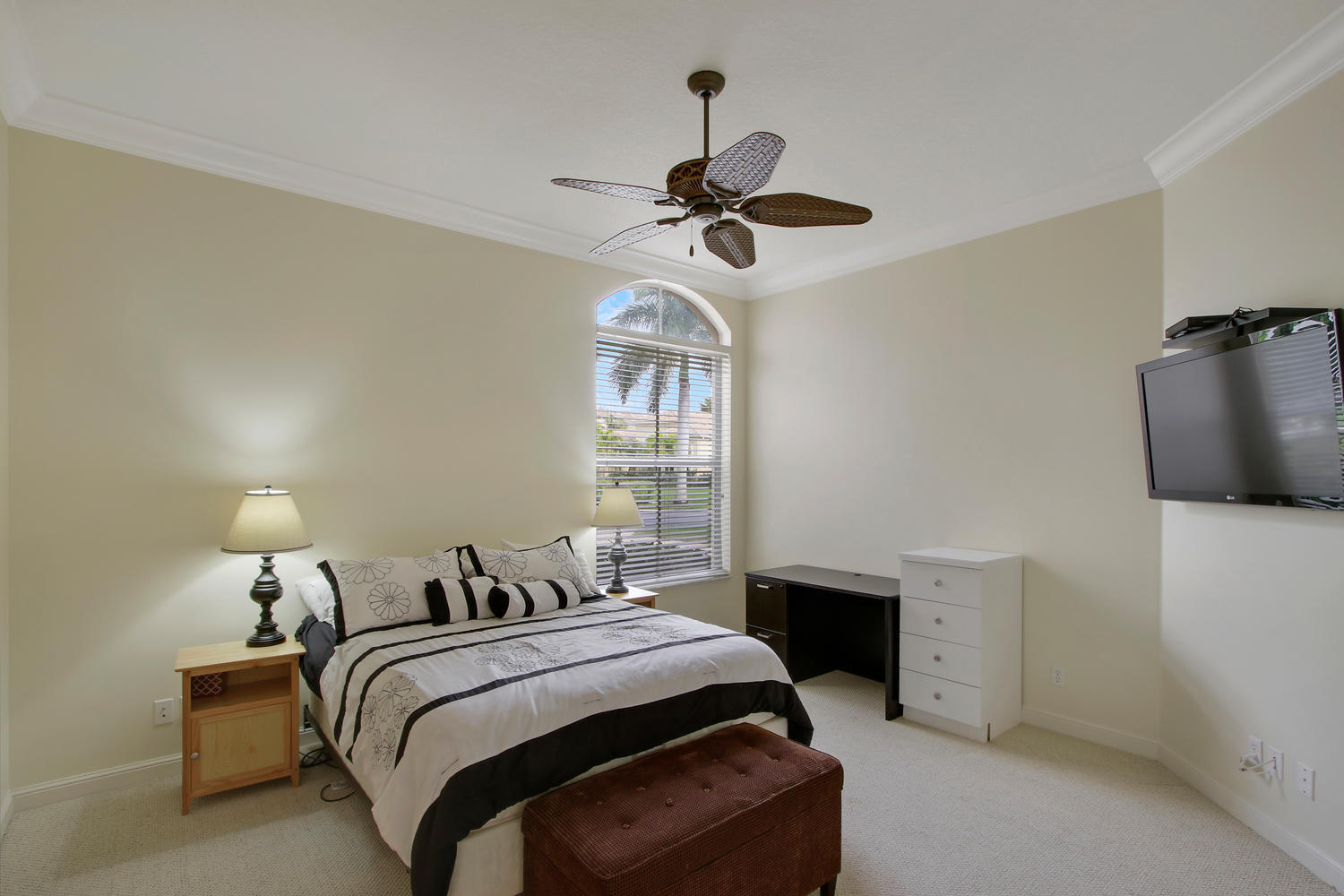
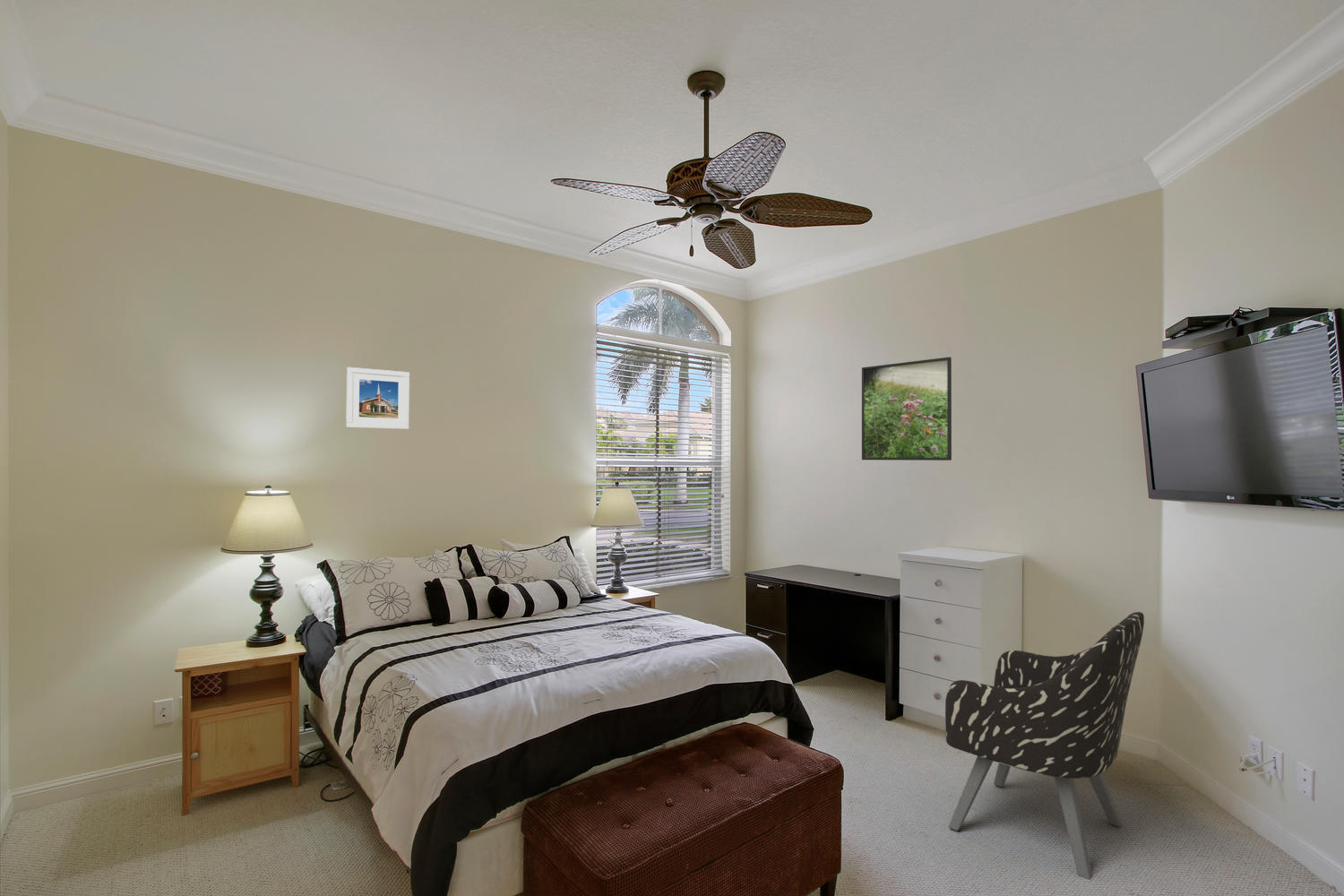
+ armchair (1048, 717)
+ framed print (378, 399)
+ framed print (904, 411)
